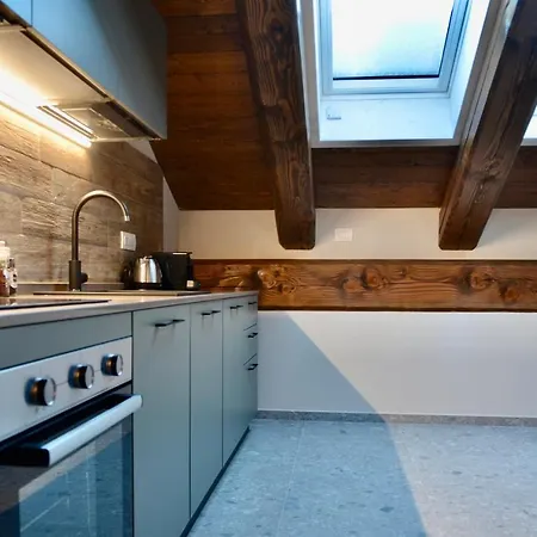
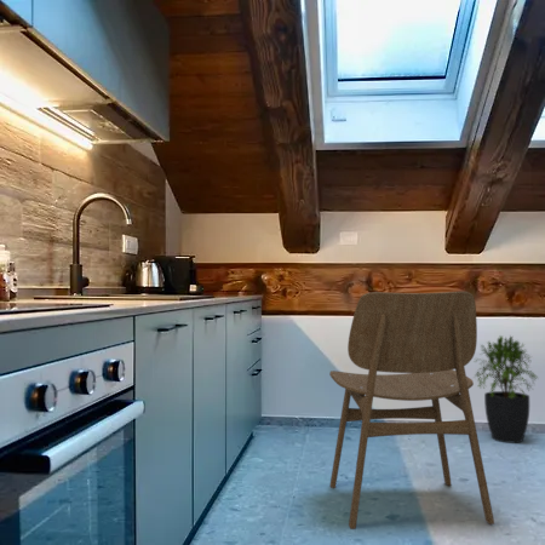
+ dining chair (403, 397)
+ potted plant (501, 385)
